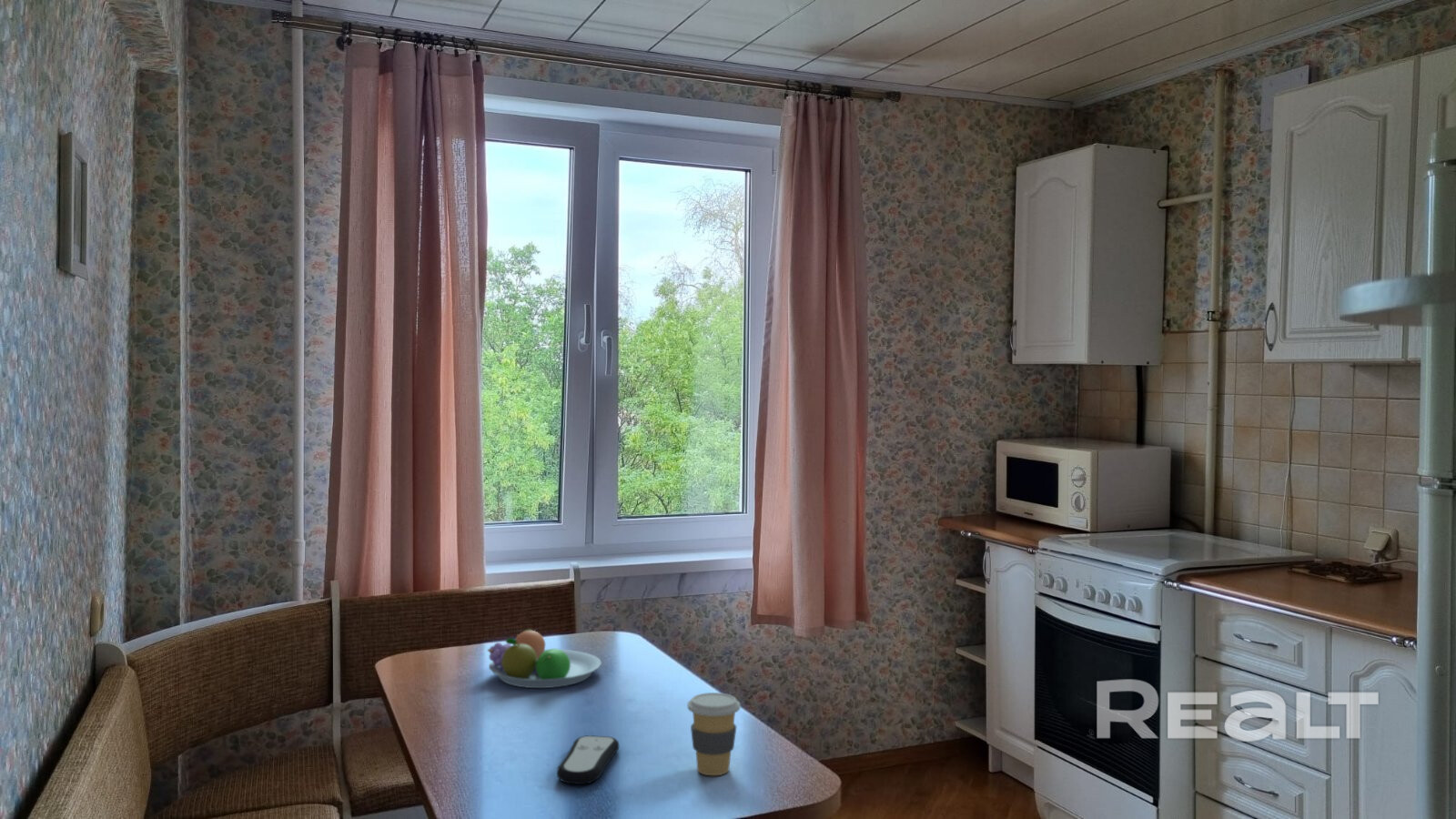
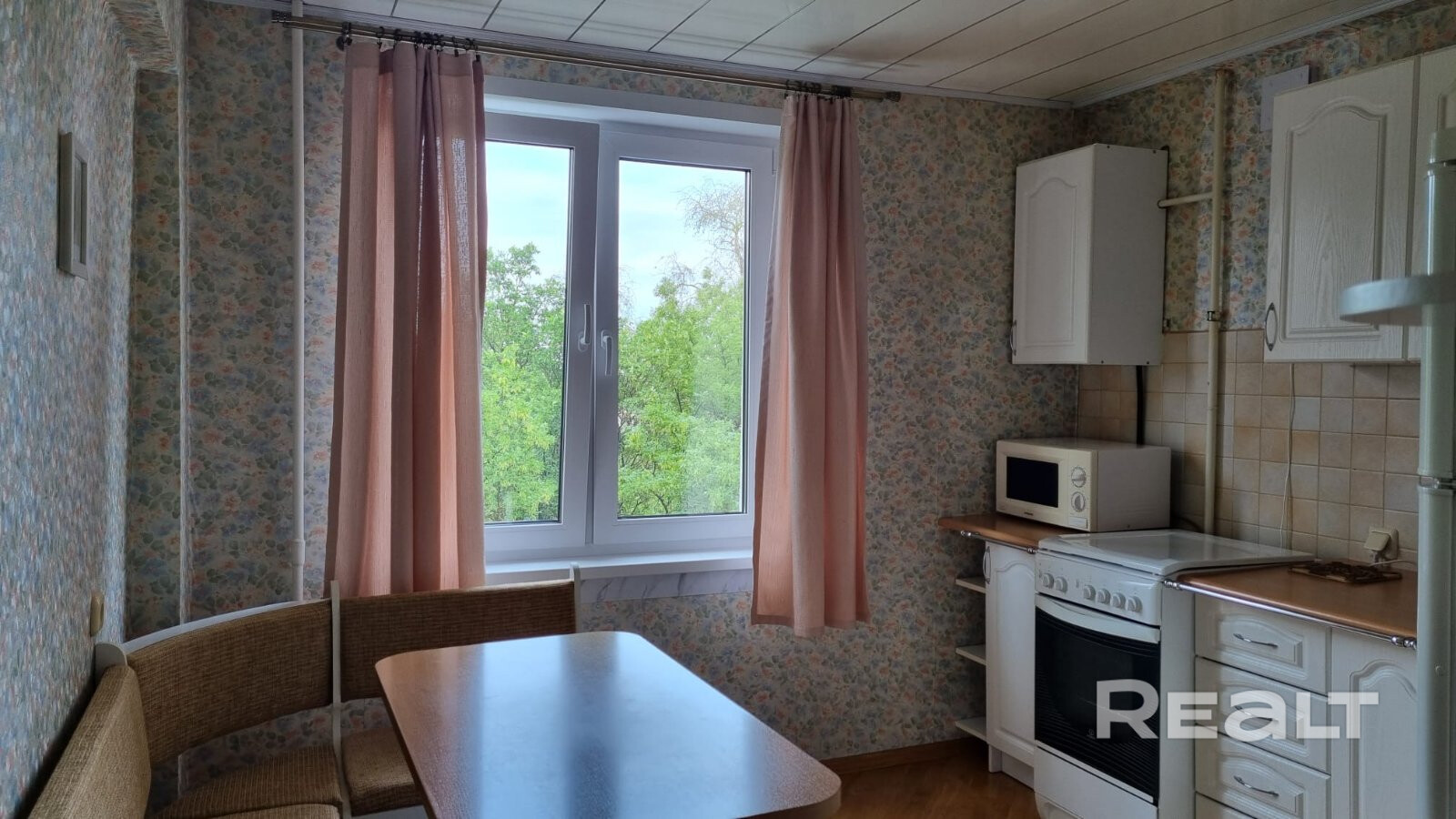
- coffee cup (713, 734)
- fruit bowl (543, 654)
- remote control (587, 758)
